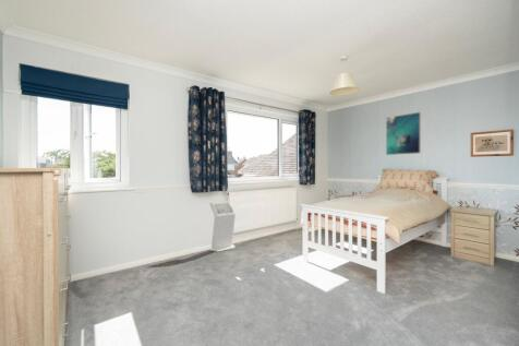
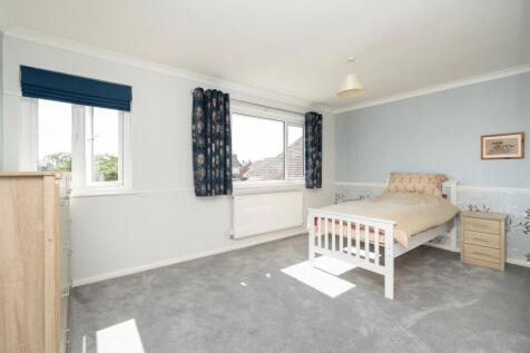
- lectern (222, 225)
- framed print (402, 134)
